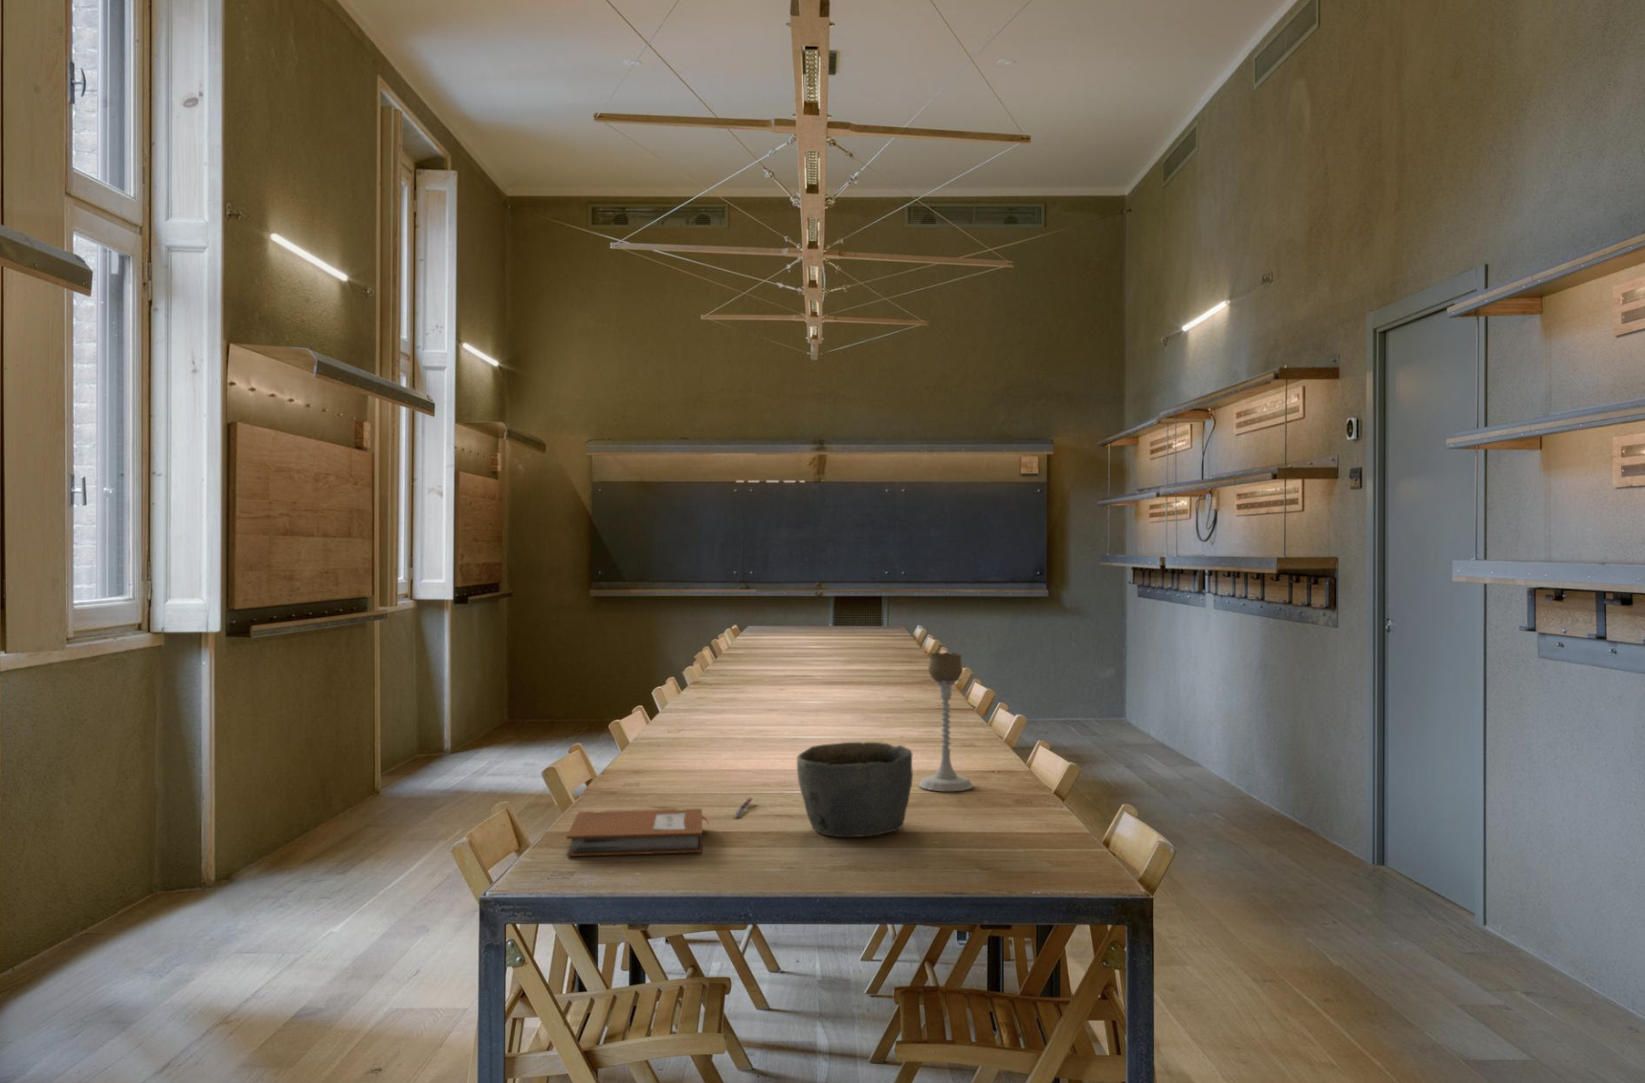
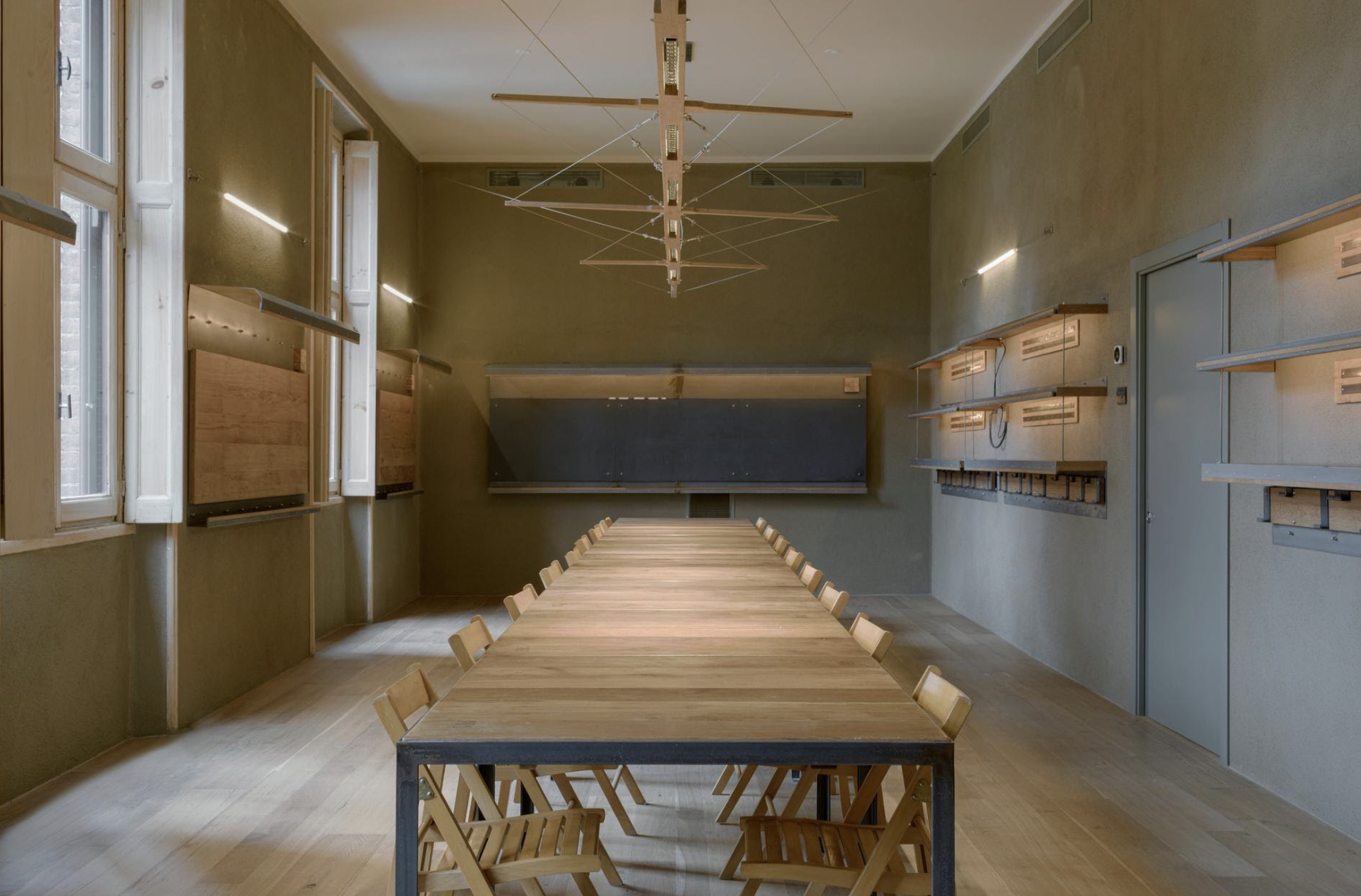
- pen (742, 806)
- notebook (641, 829)
- candle holder (945, 719)
- bowl (855, 788)
